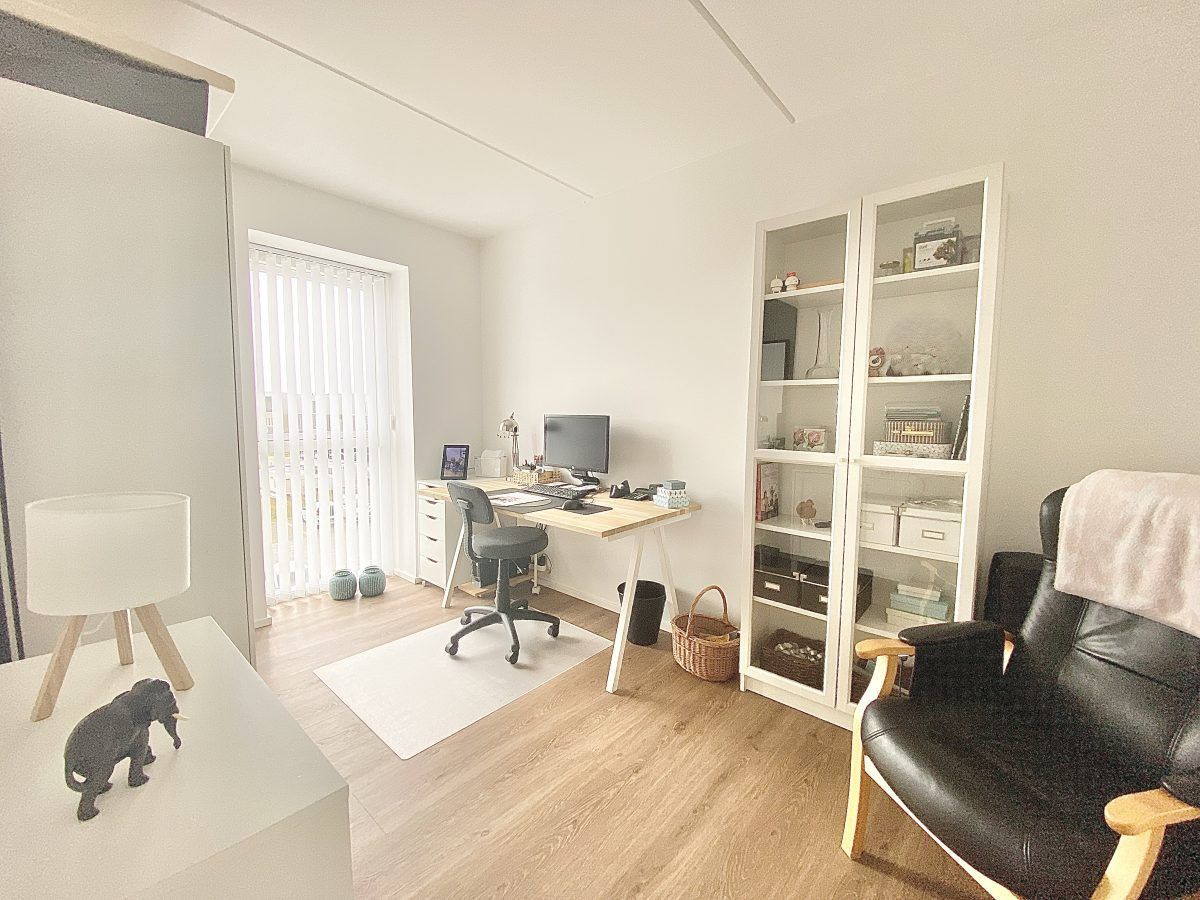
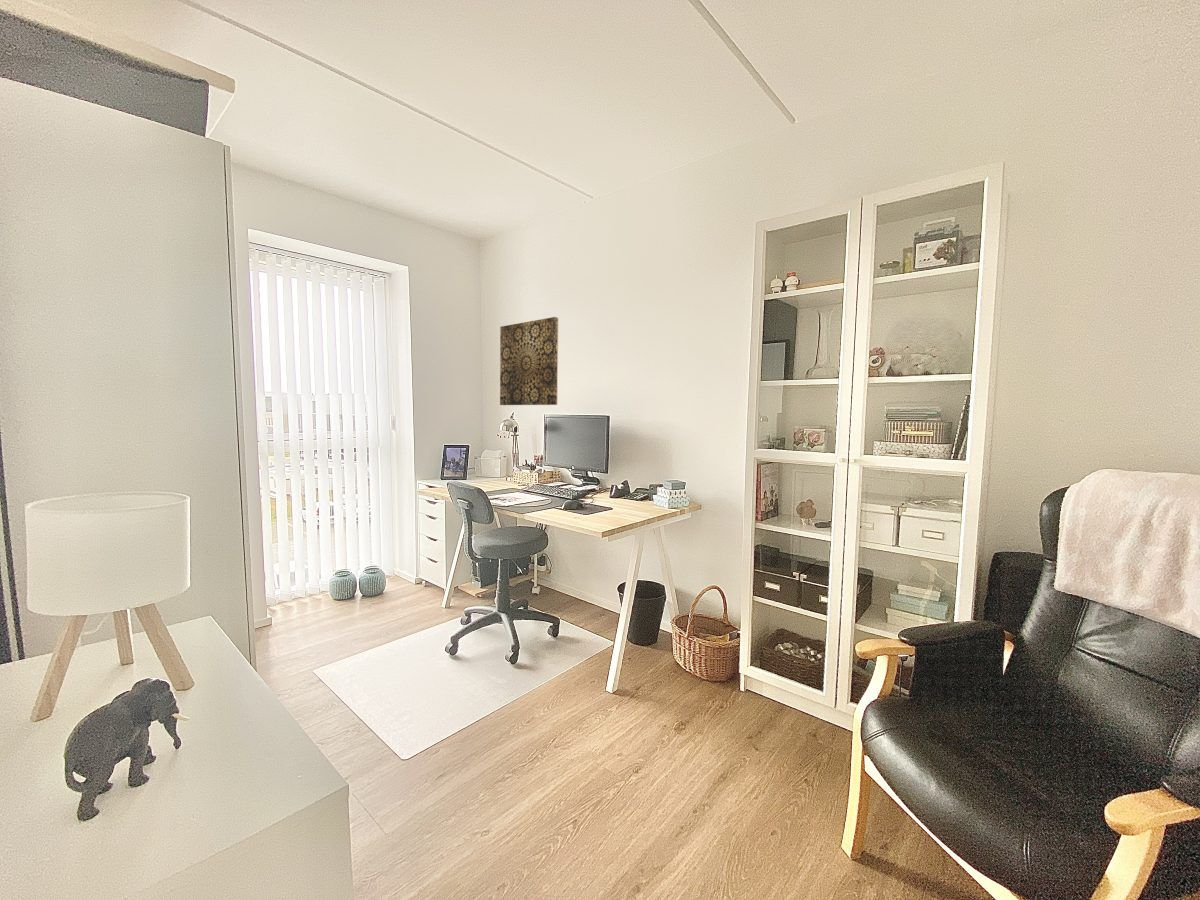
+ wall art (527, 363)
